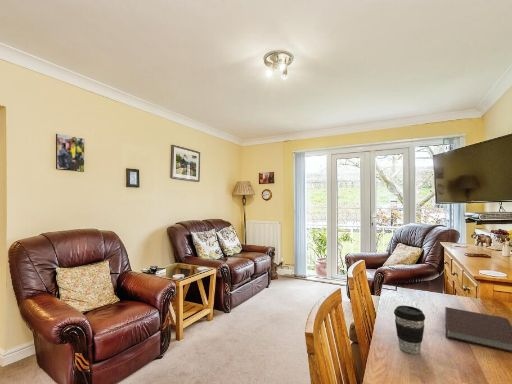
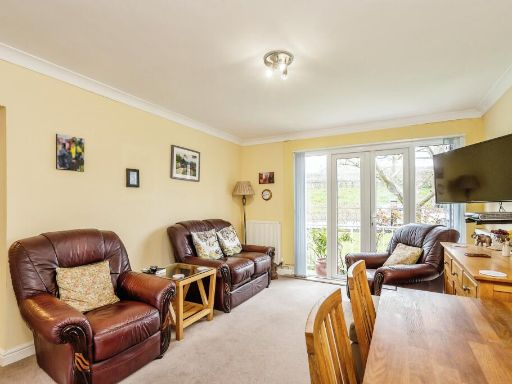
- notebook (478, 327)
- coffee cup (409, 329)
